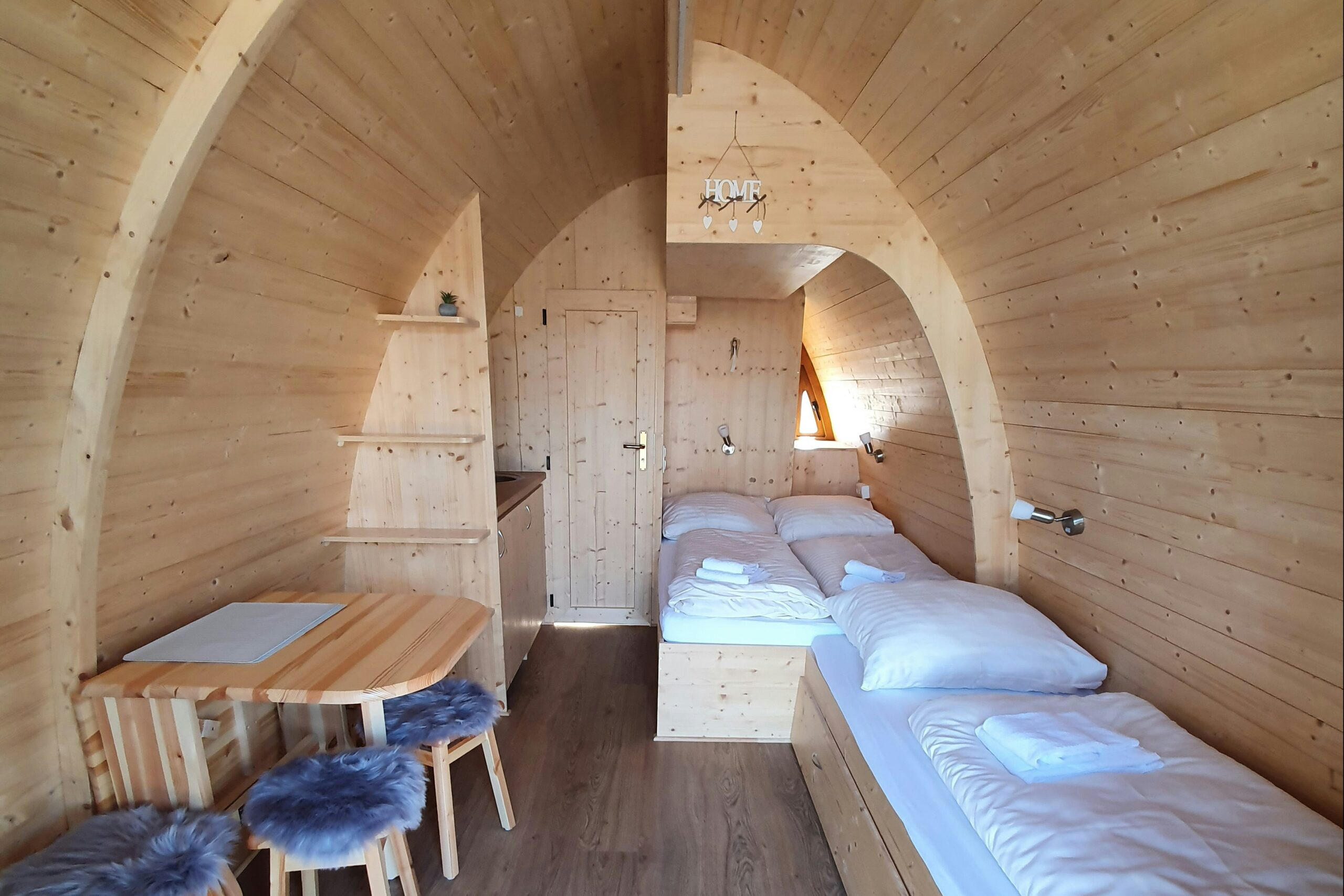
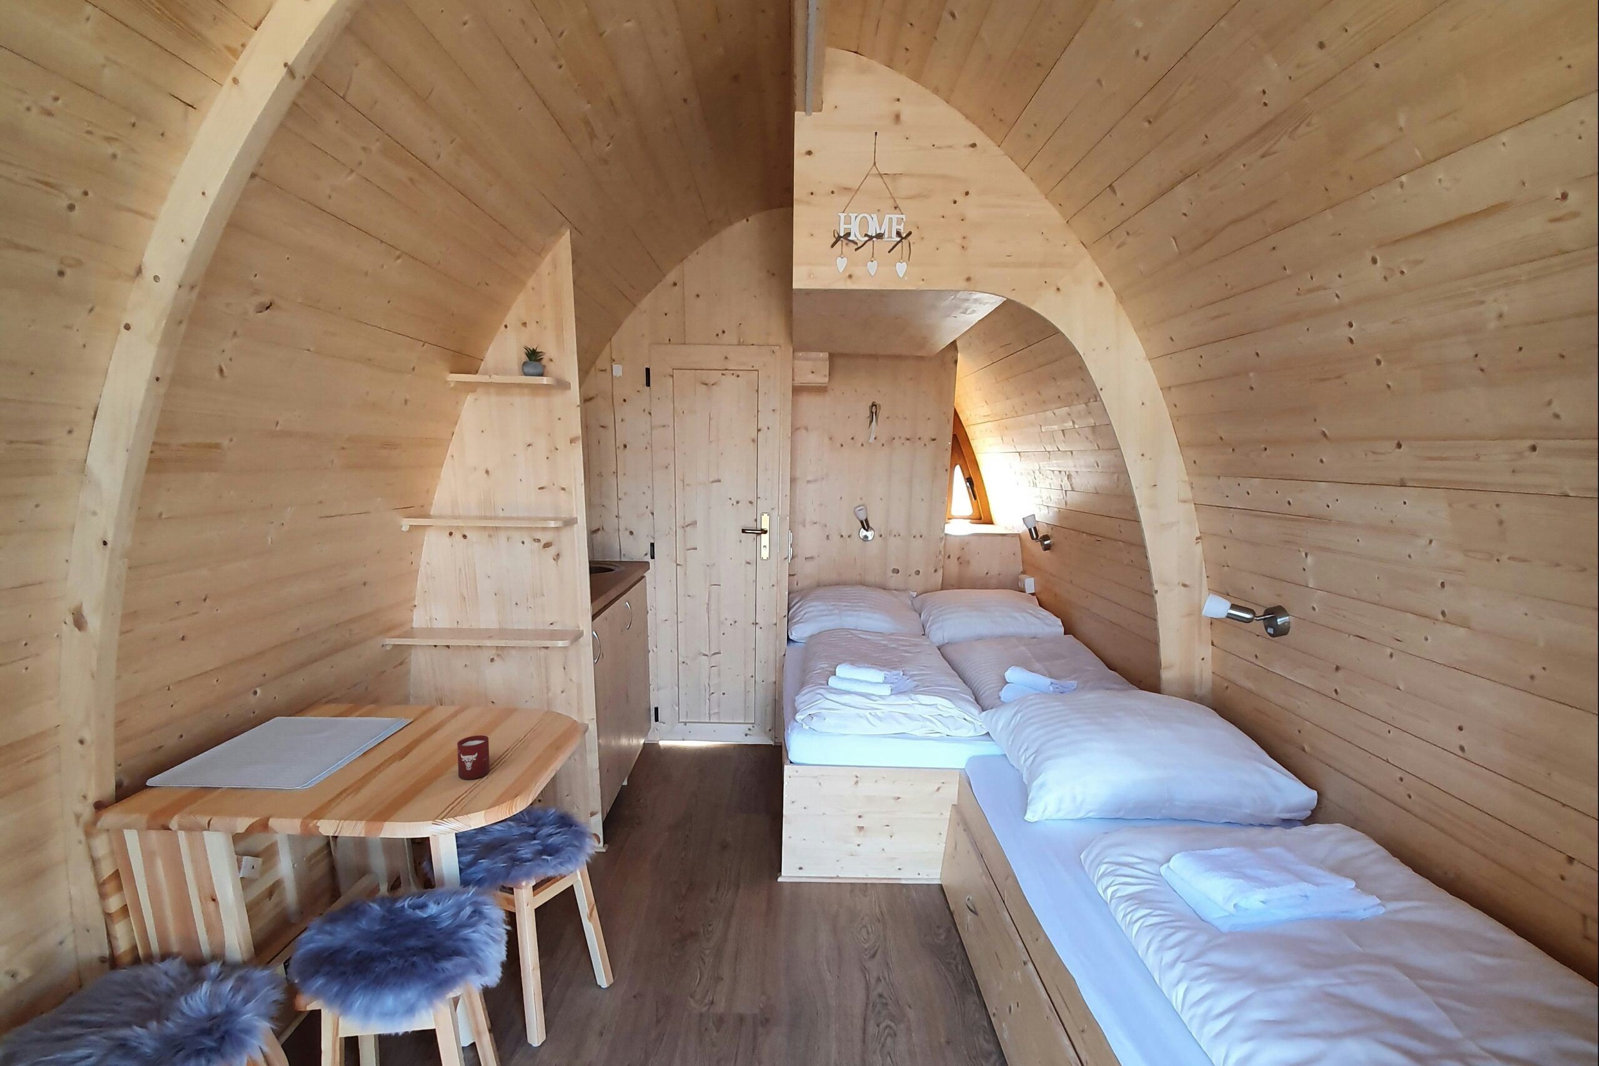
+ cup (474, 754)
